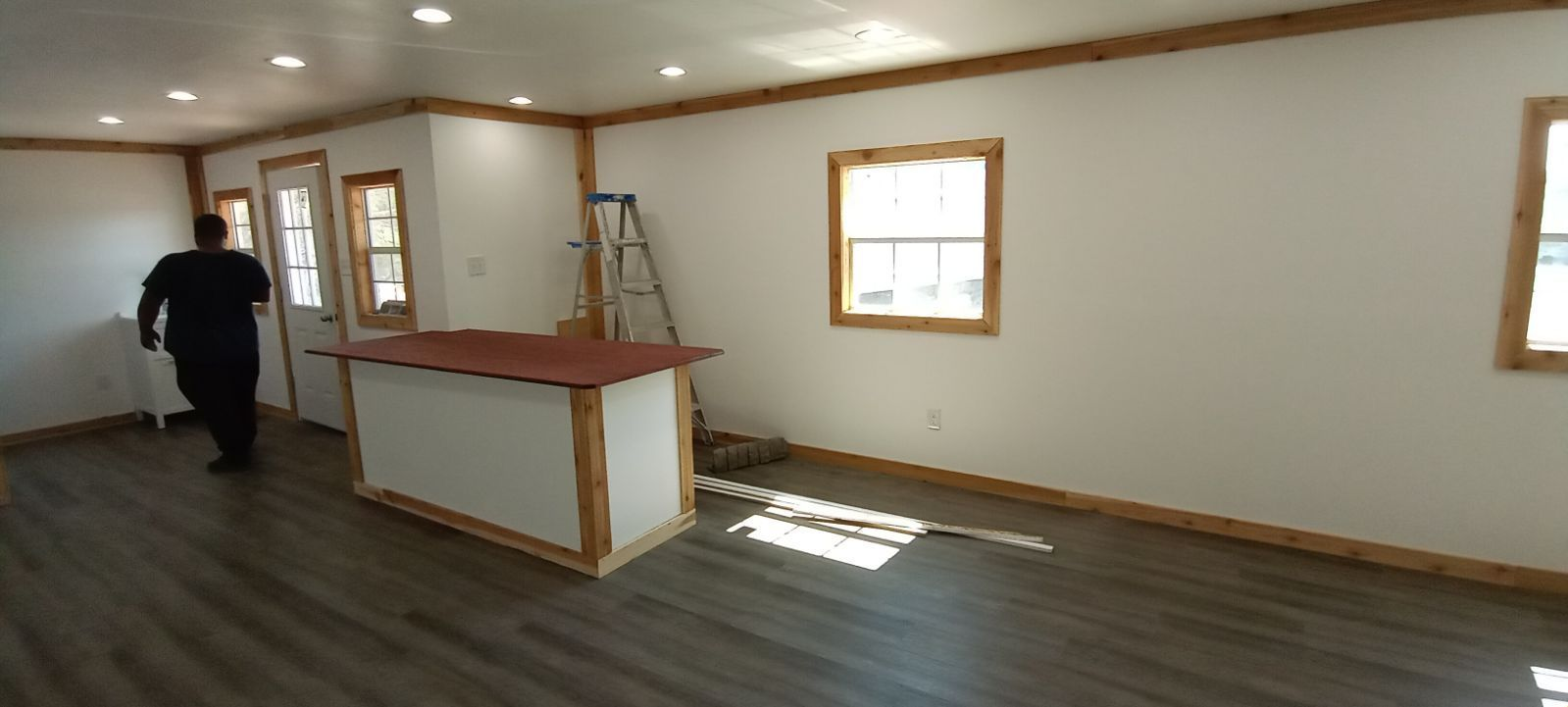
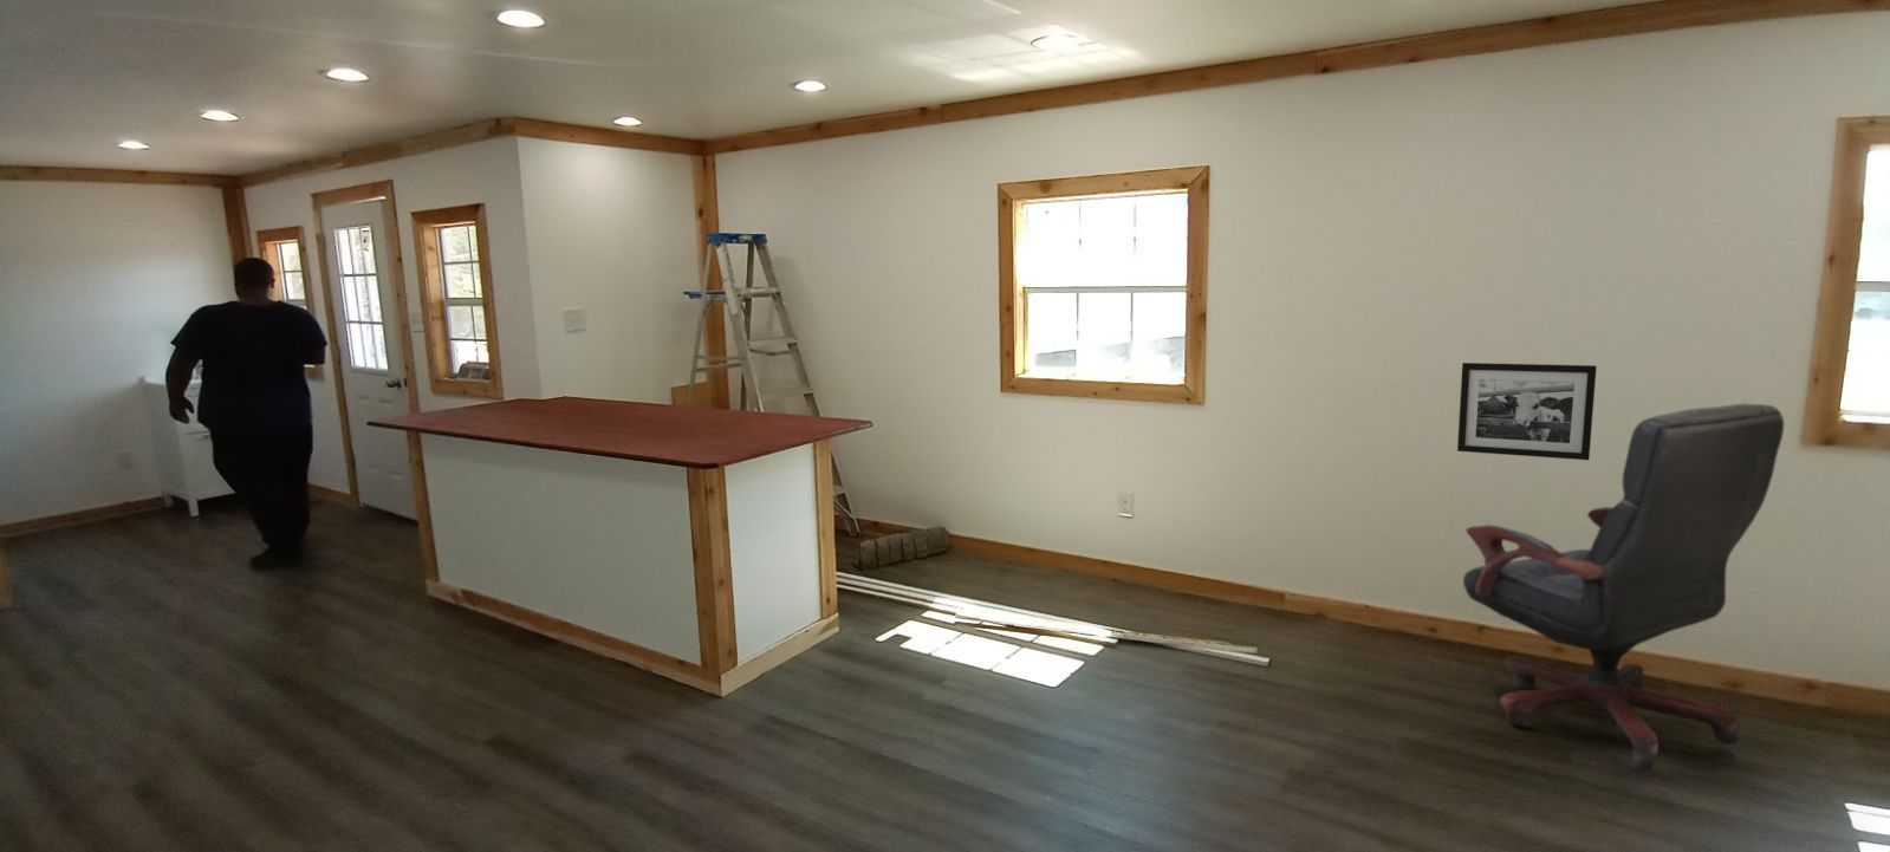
+ picture frame (1524, 410)
+ office chair (1602, 562)
